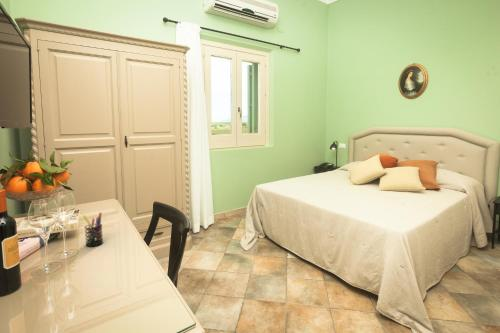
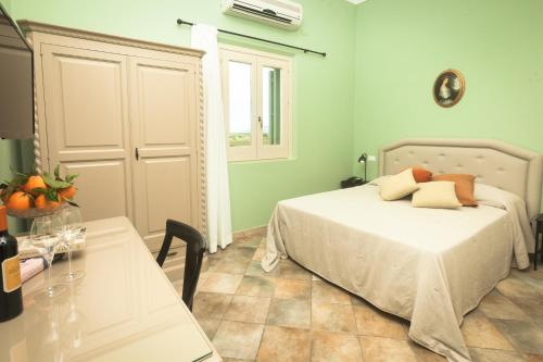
- pen holder (95, 227)
